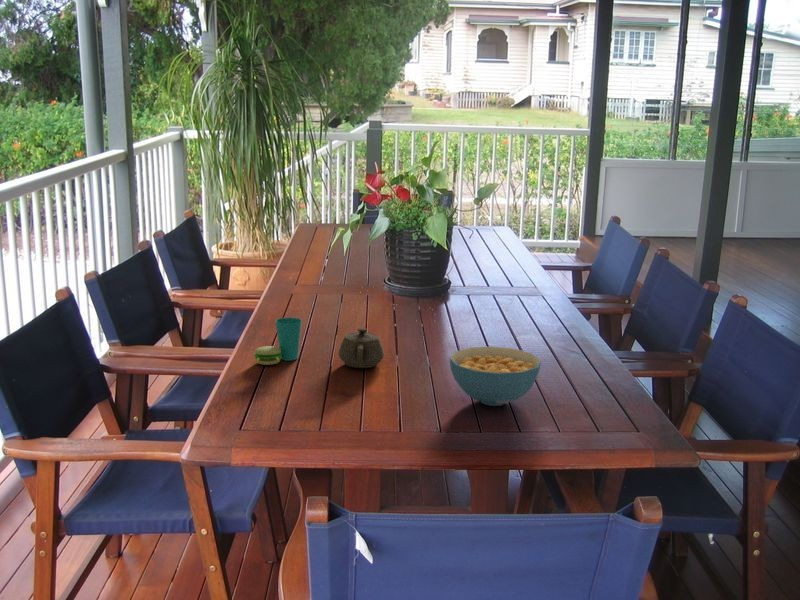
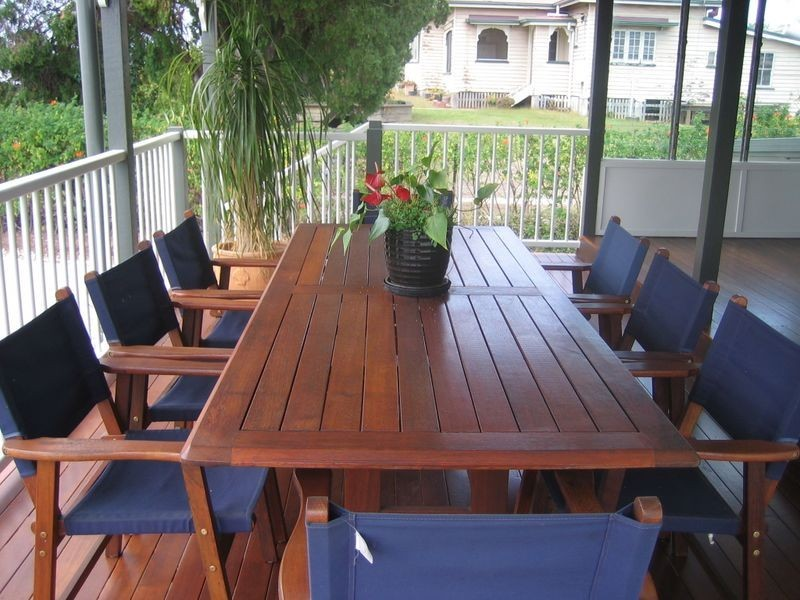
- cereal bowl (494, 380)
- cup (278, 341)
- teapot (361, 345)
